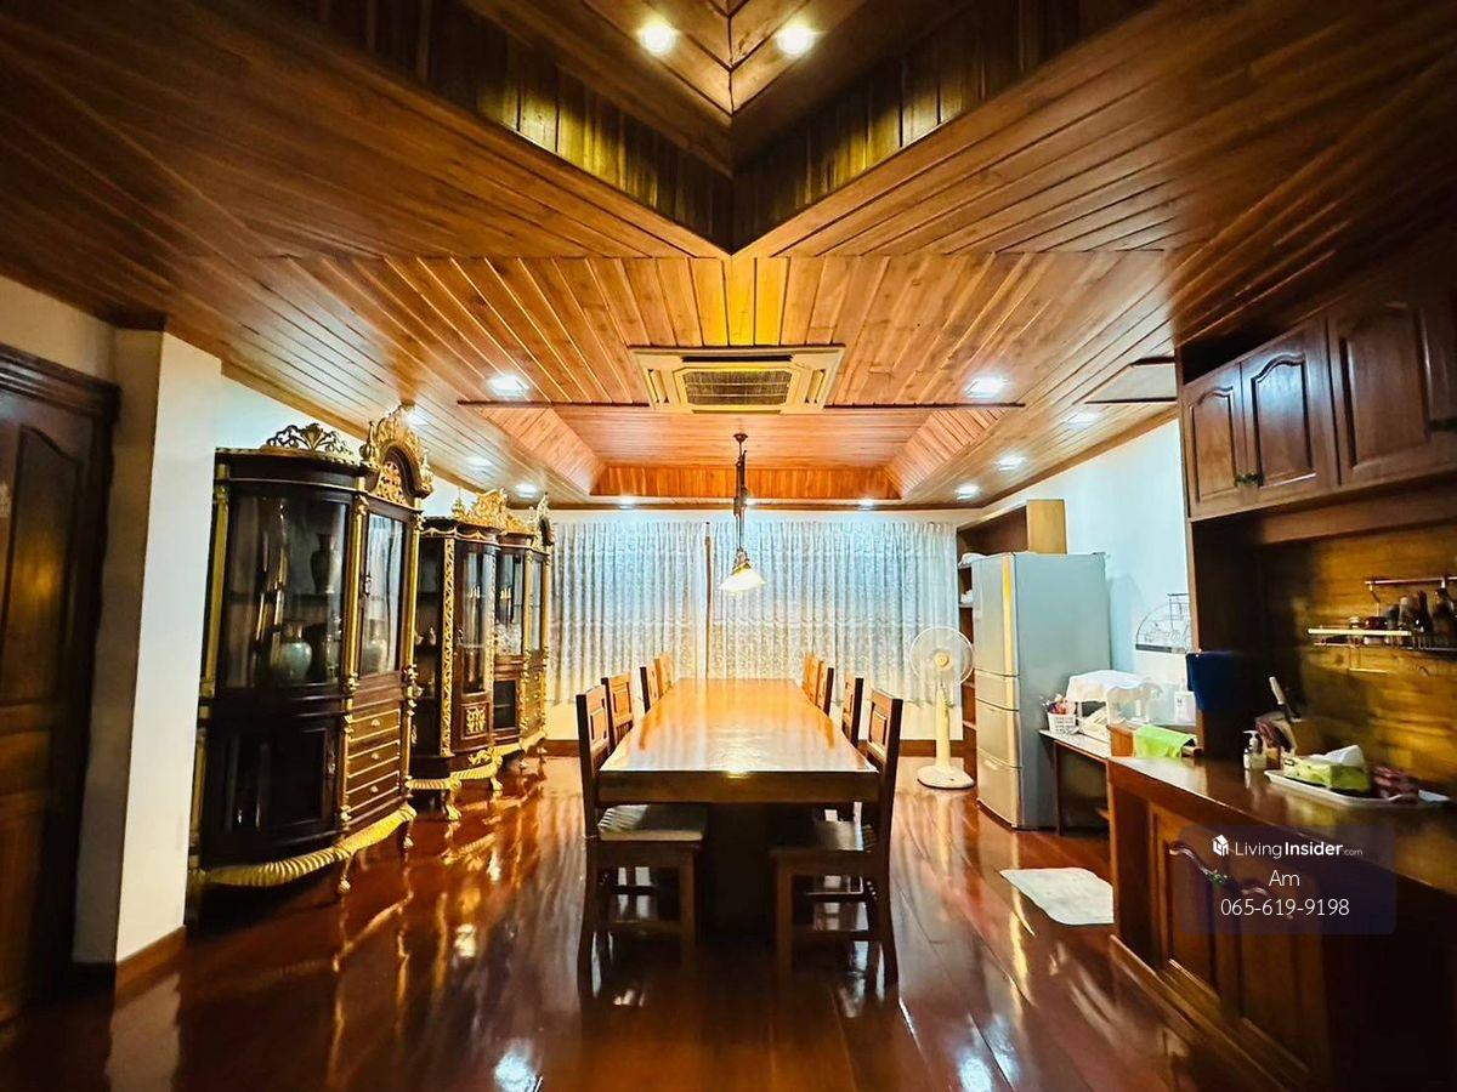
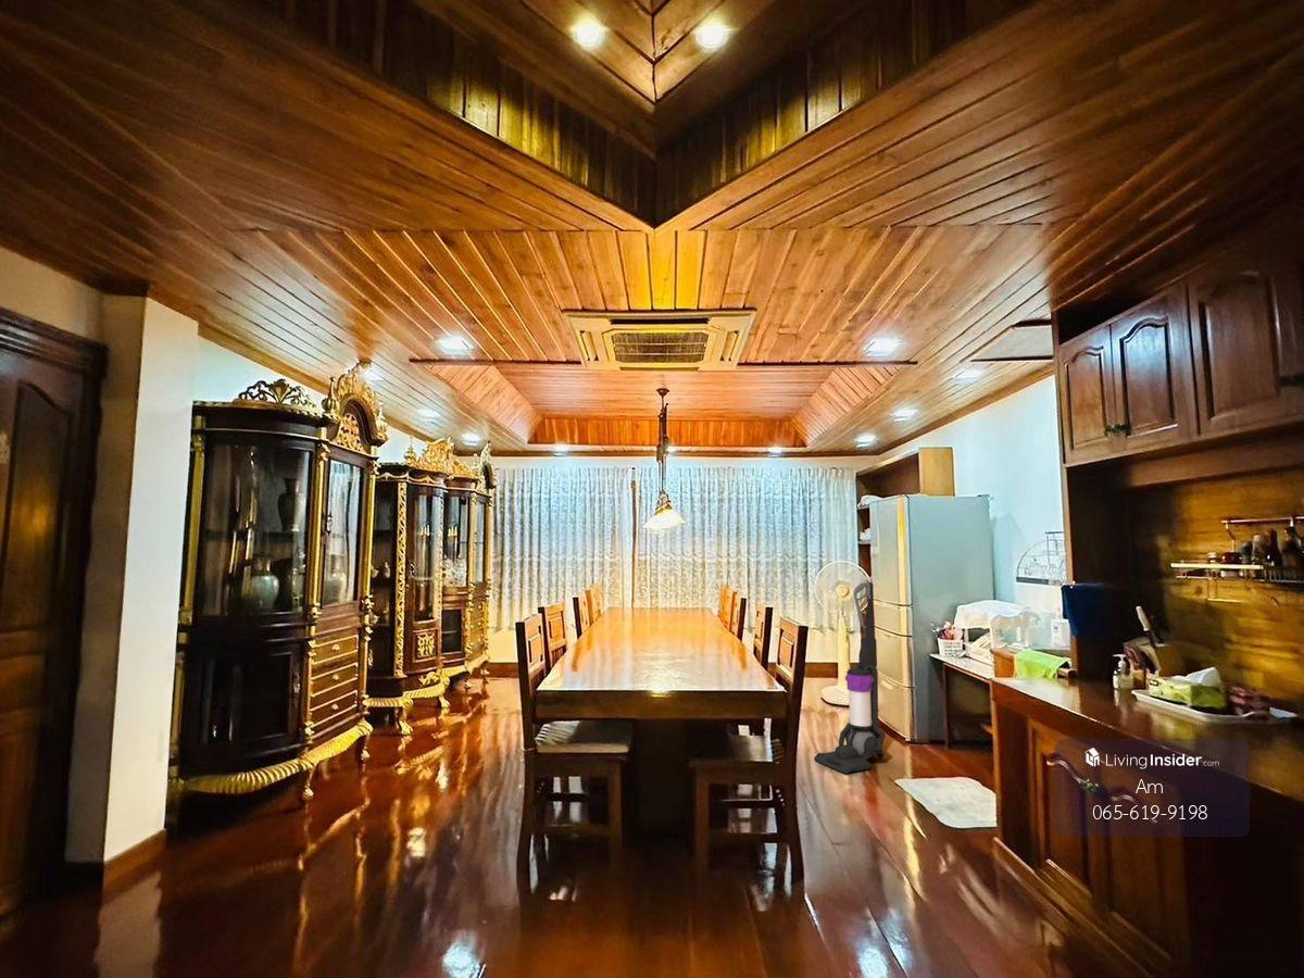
+ vacuum cleaner (854, 672)
